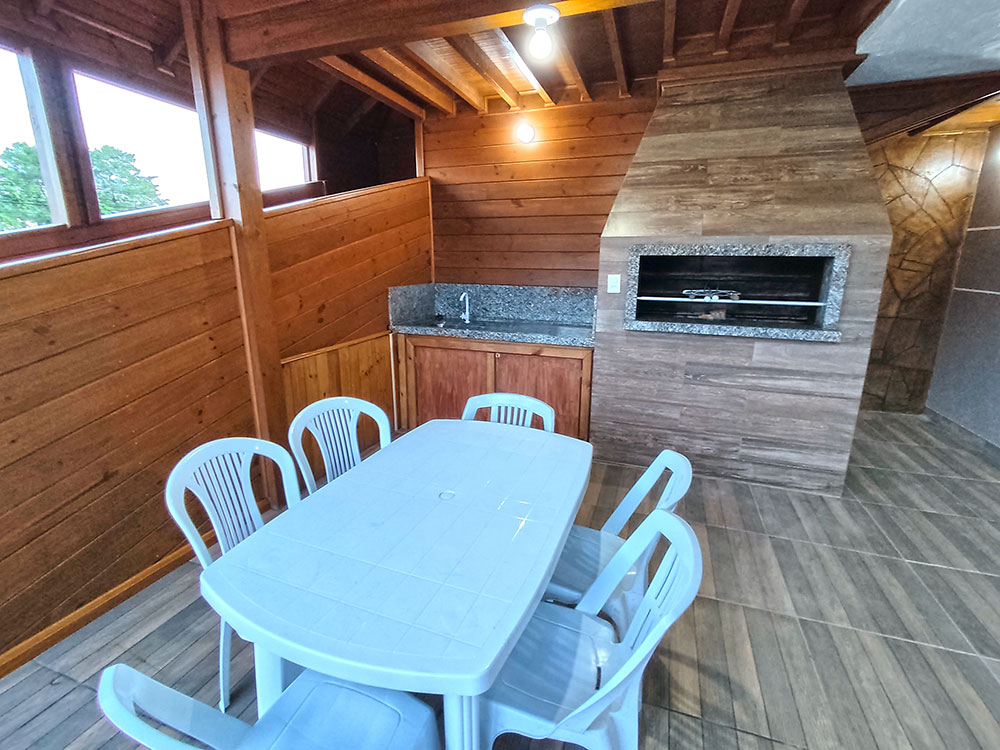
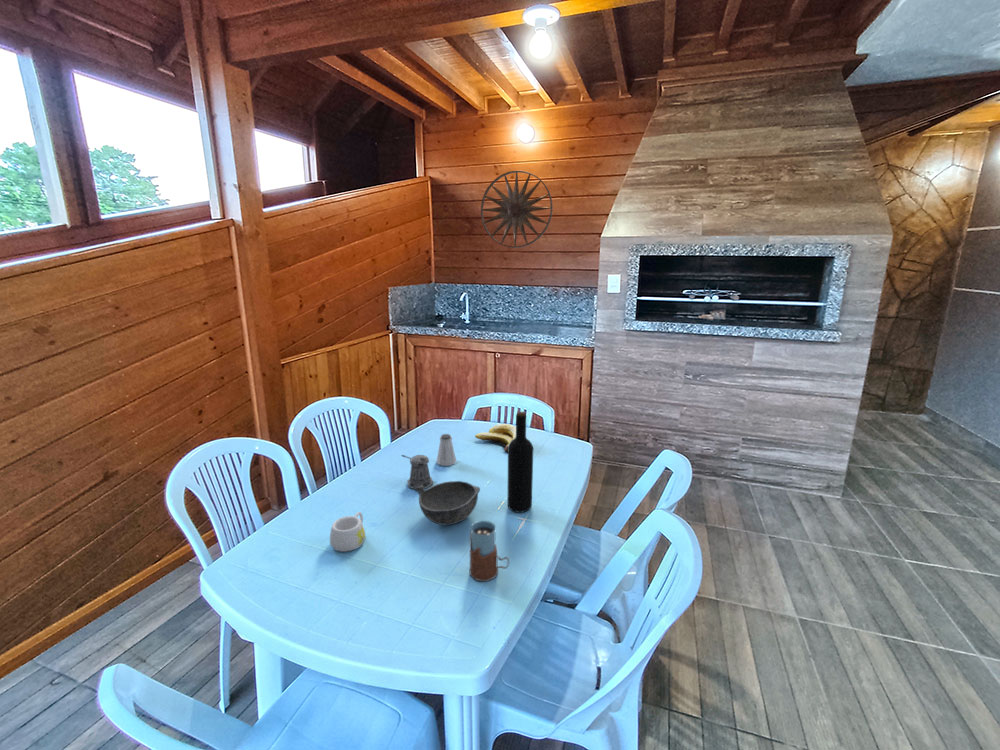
+ mug (350, 530)
+ drinking glass (489, 552)
+ pepper shaker (417, 468)
+ banana (501, 436)
+ wall art (515, 209)
+ saltshaker (446, 448)
+ wine bottle (520, 461)
+ bowl (448, 503)
